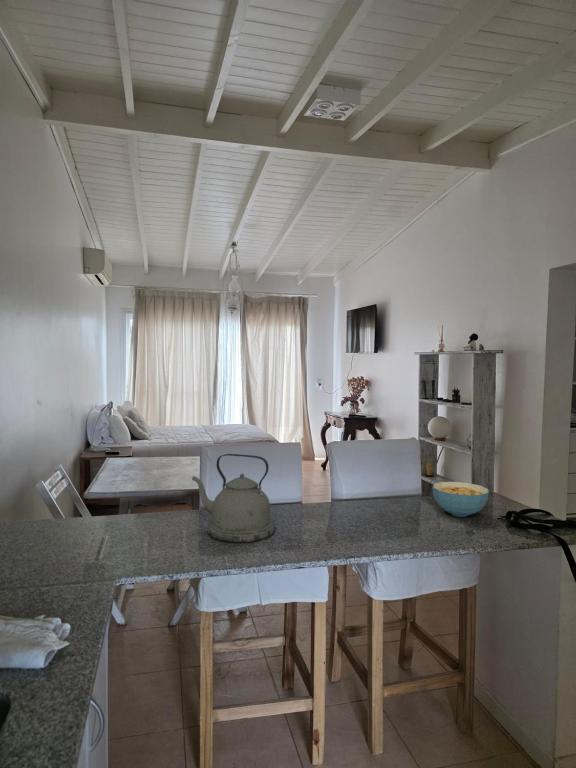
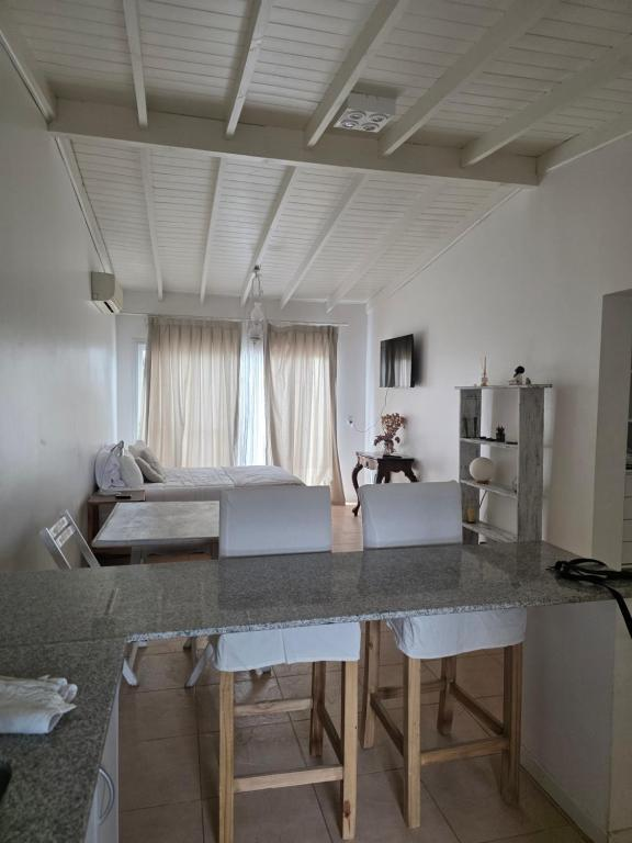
- cereal bowl (459, 501)
- kettle (236, 493)
